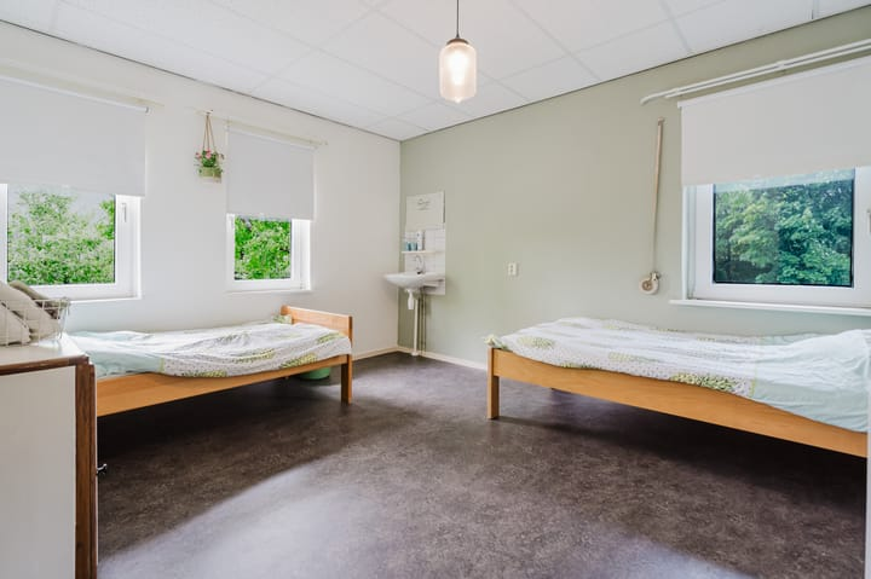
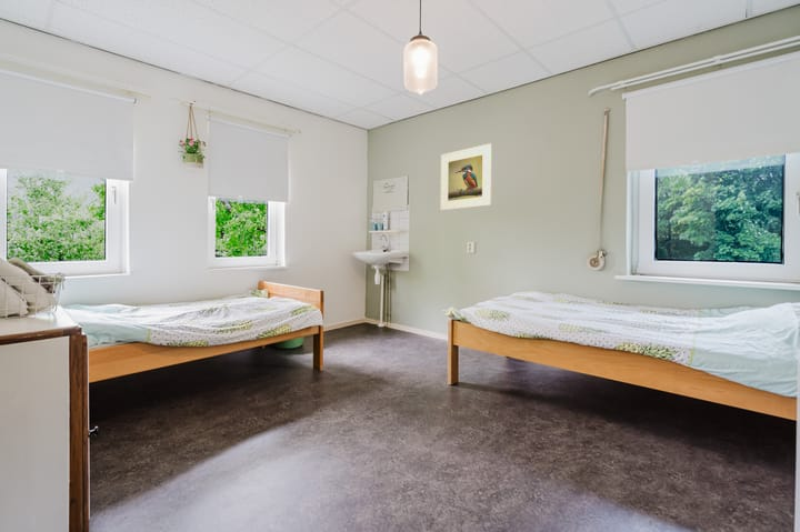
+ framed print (464, 179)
